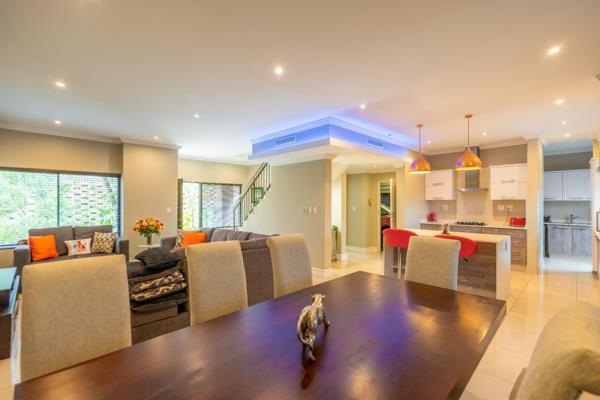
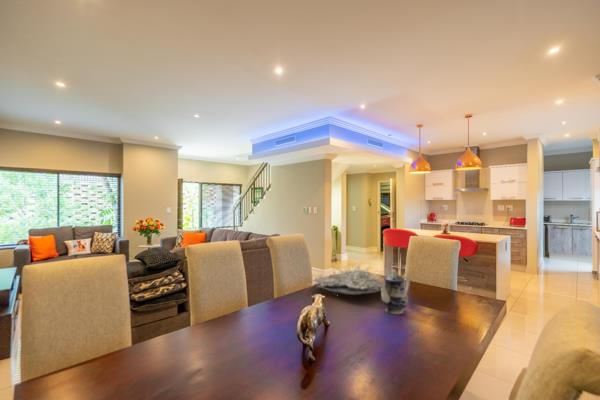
+ teapot (394, 290)
+ plant (352, 277)
